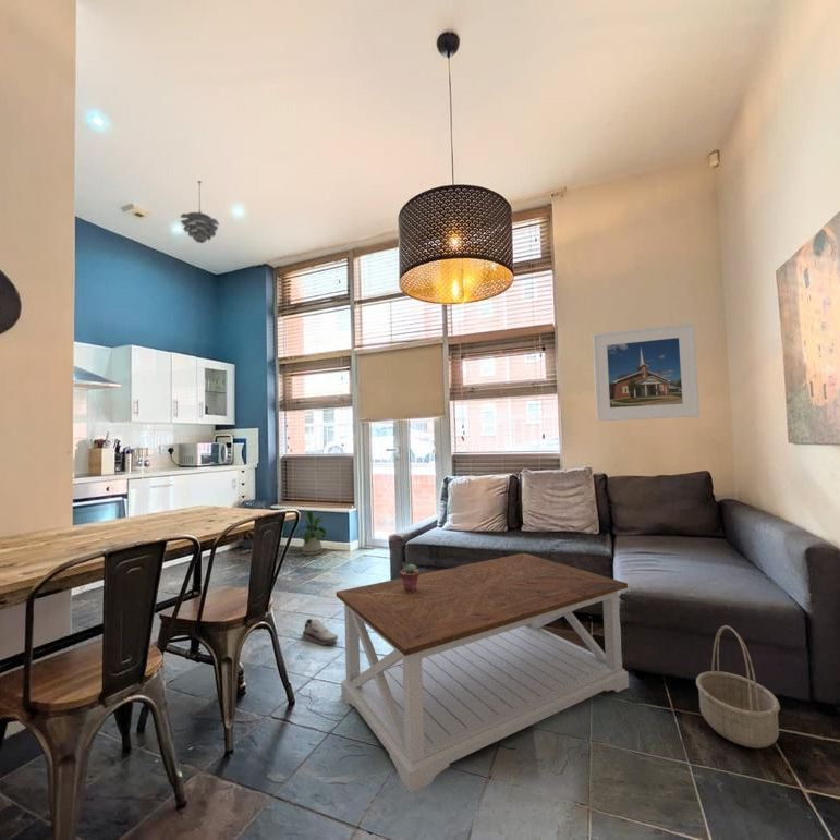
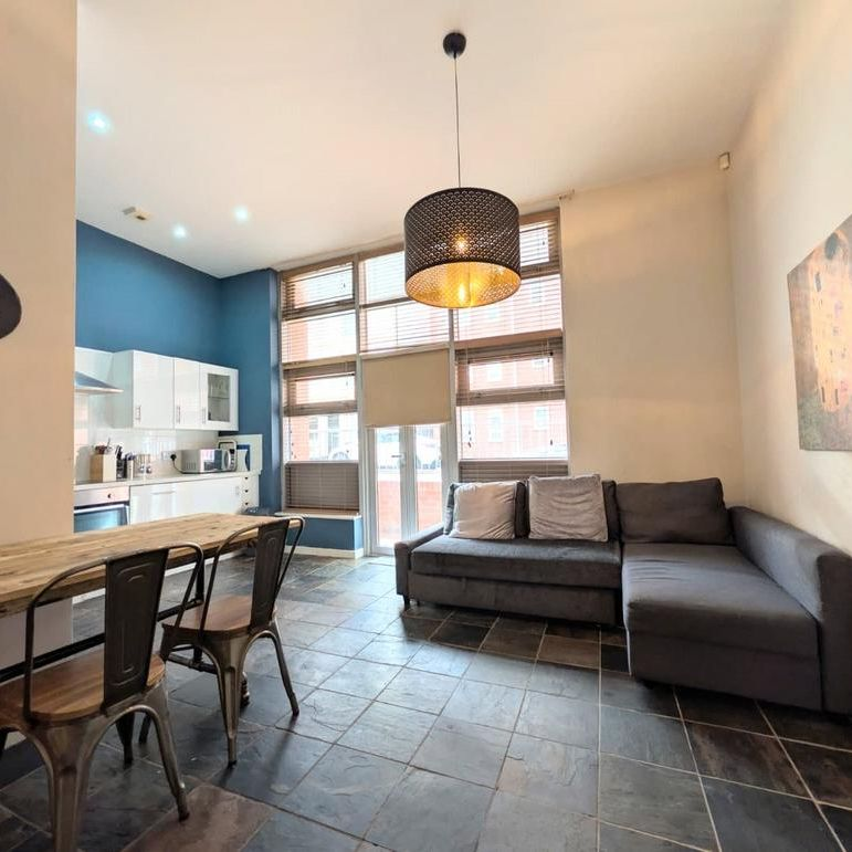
- coffee table (483, 638)
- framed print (643, 373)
- house plant (315, 529)
- basket (734, 678)
- pendant light (199, 211)
- potted succulent (410, 575)
- shoe (320, 630)
